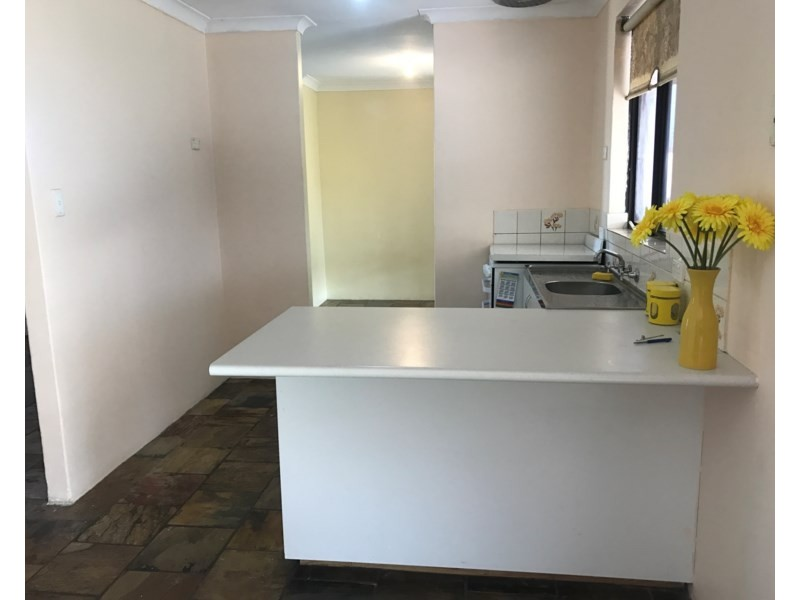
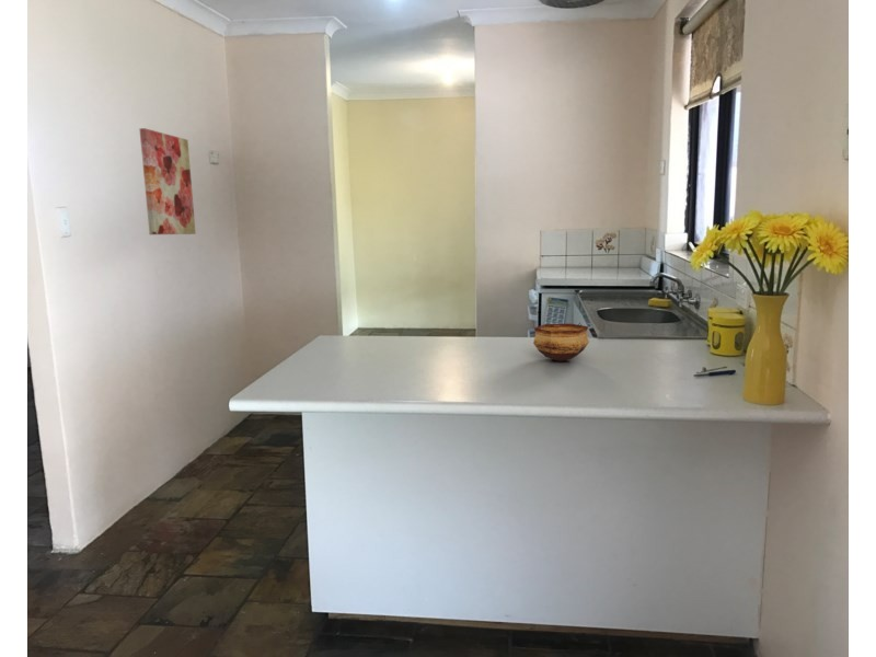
+ wall art (169, 184)
+ bowl (561, 343)
